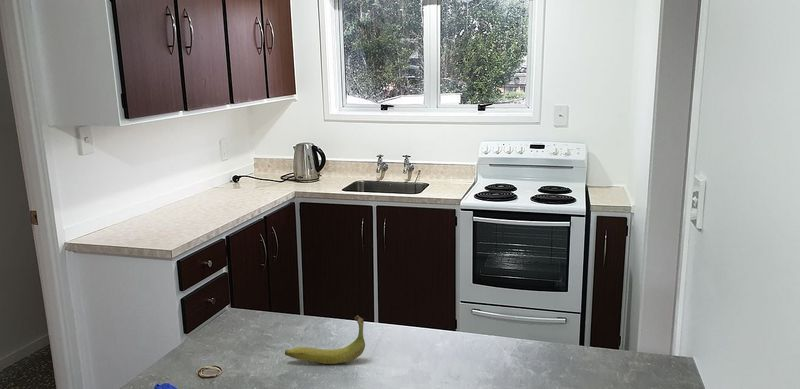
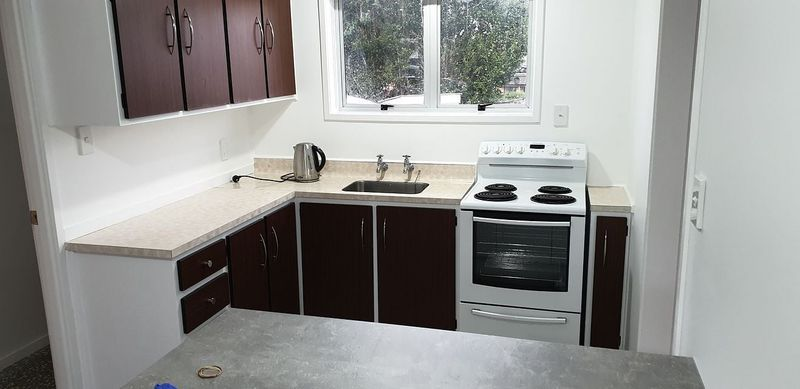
- banana (324, 349)
